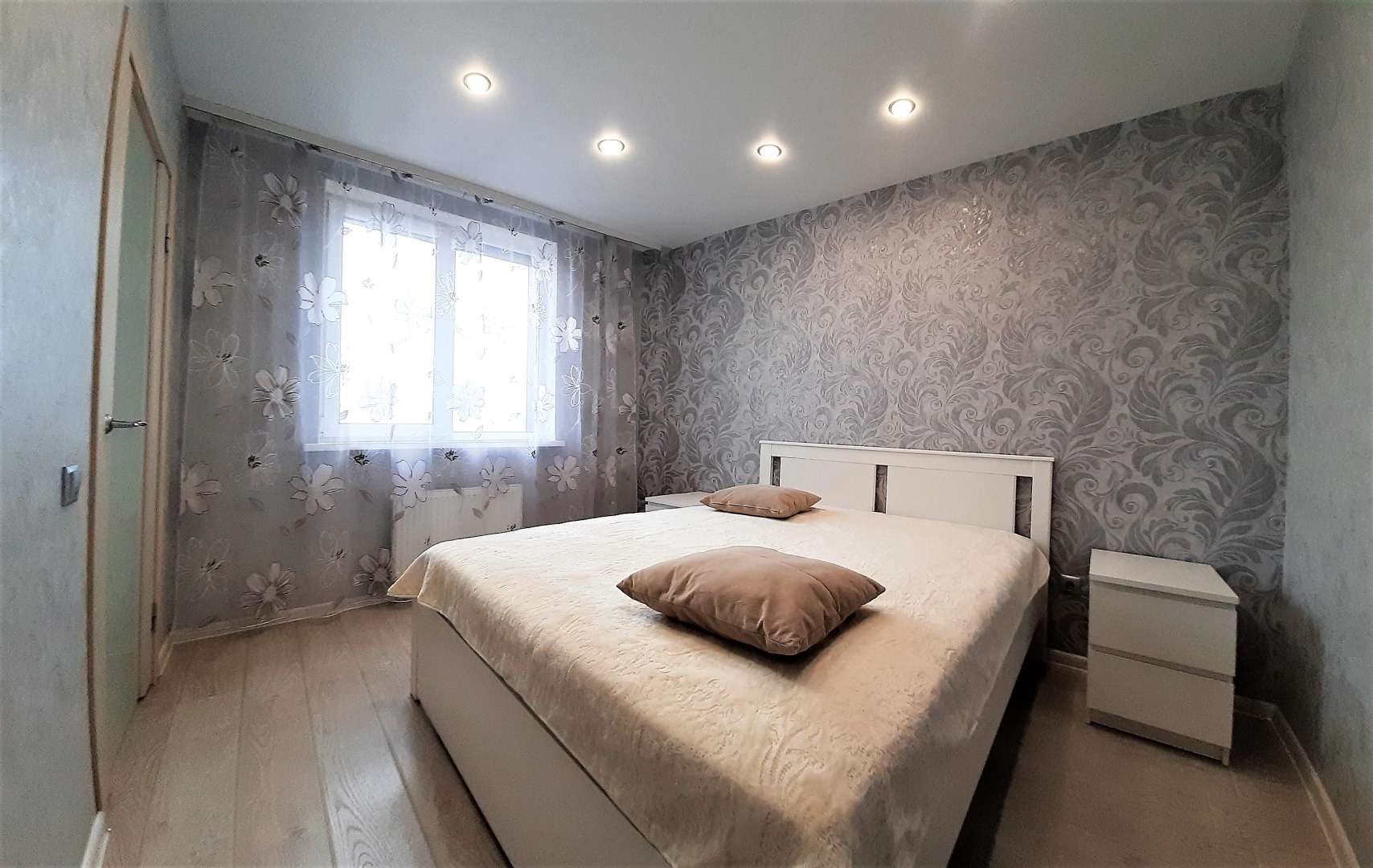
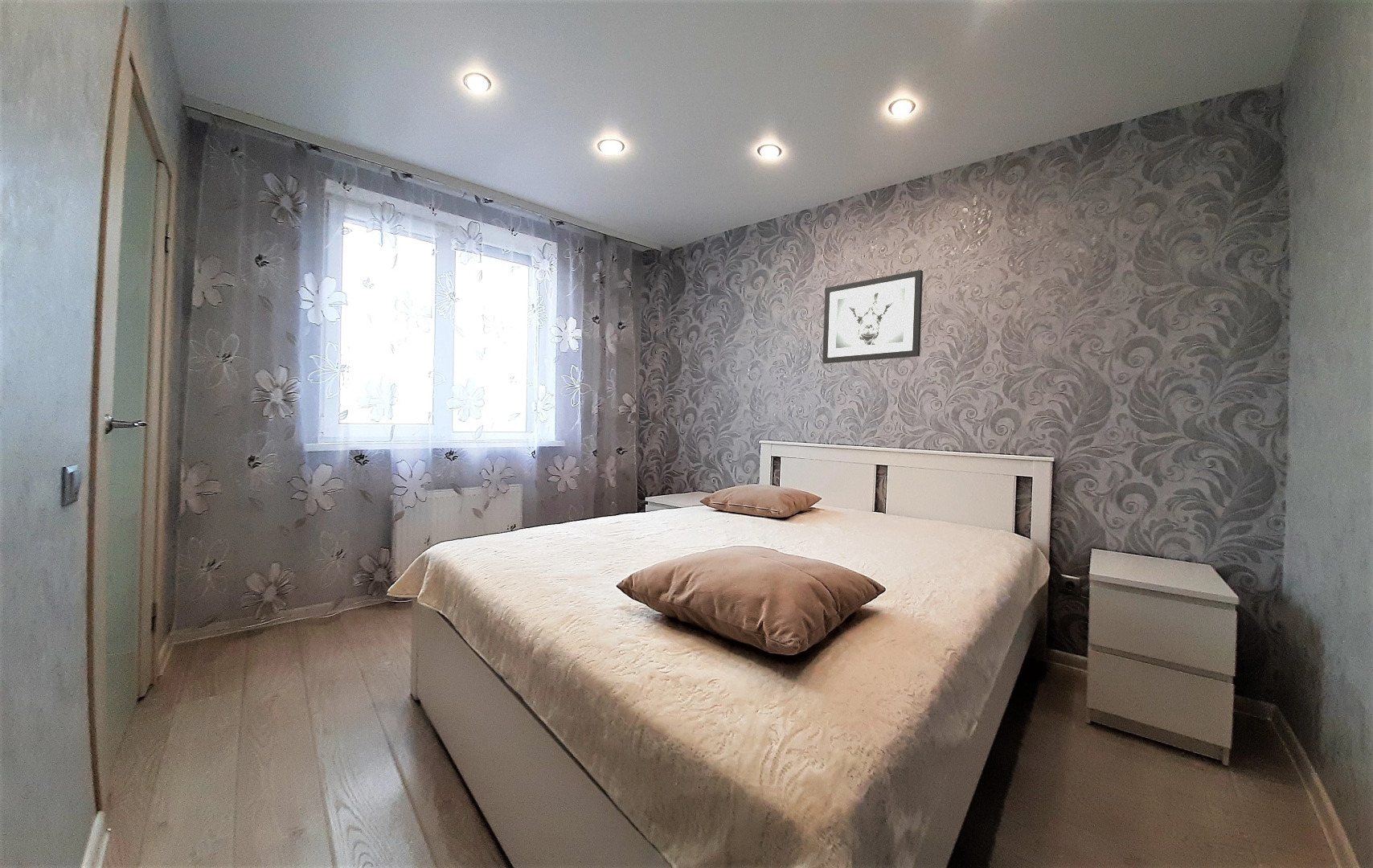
+ wall art (869, 320)
